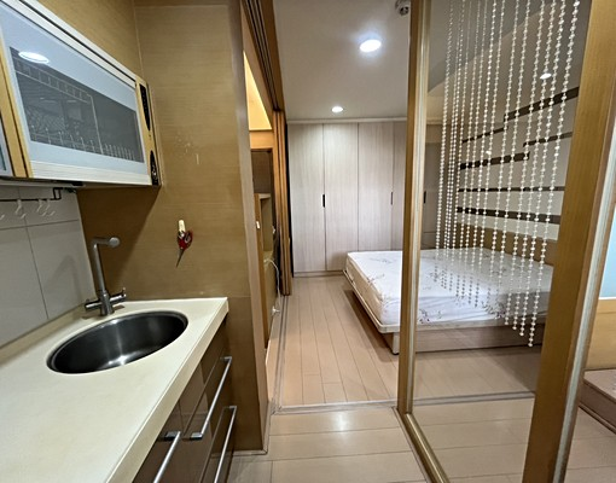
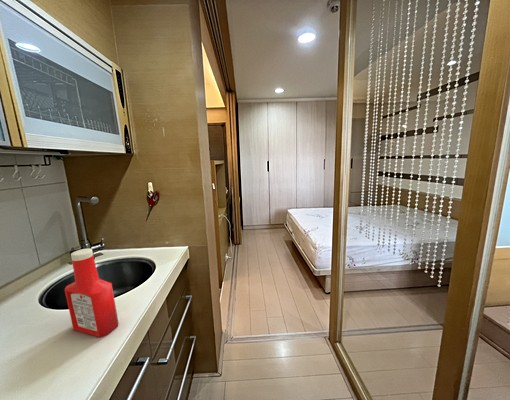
+ soap bottle (89, 290)
